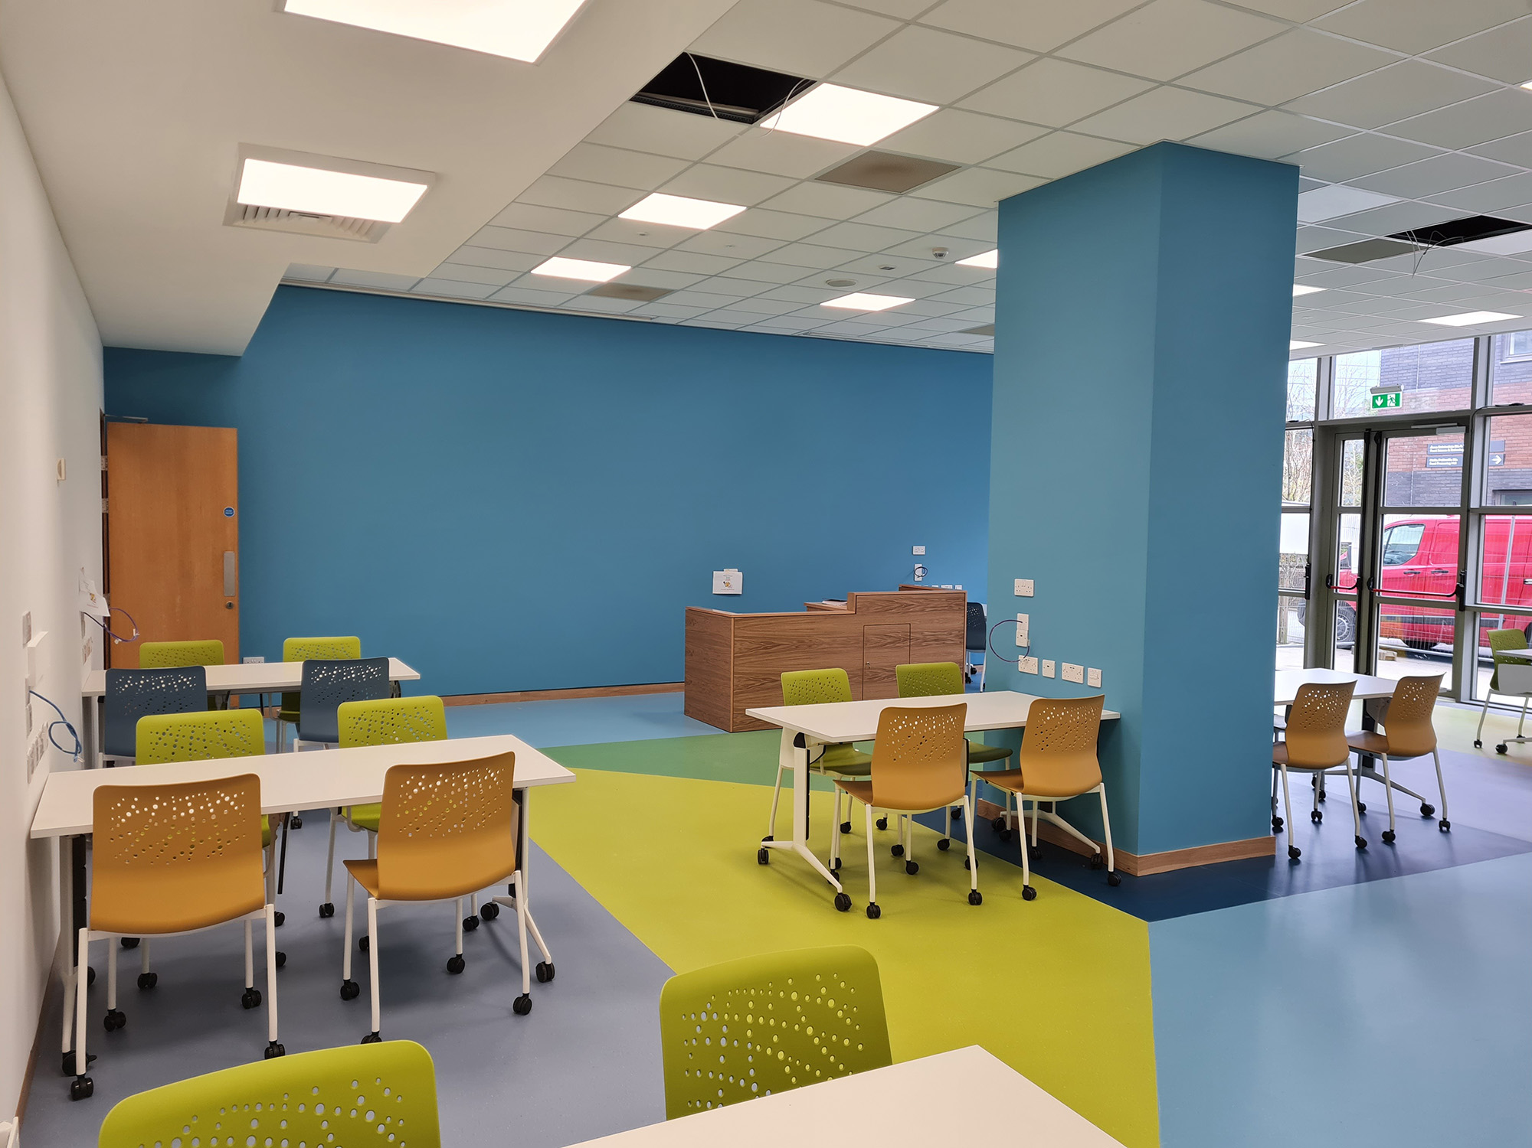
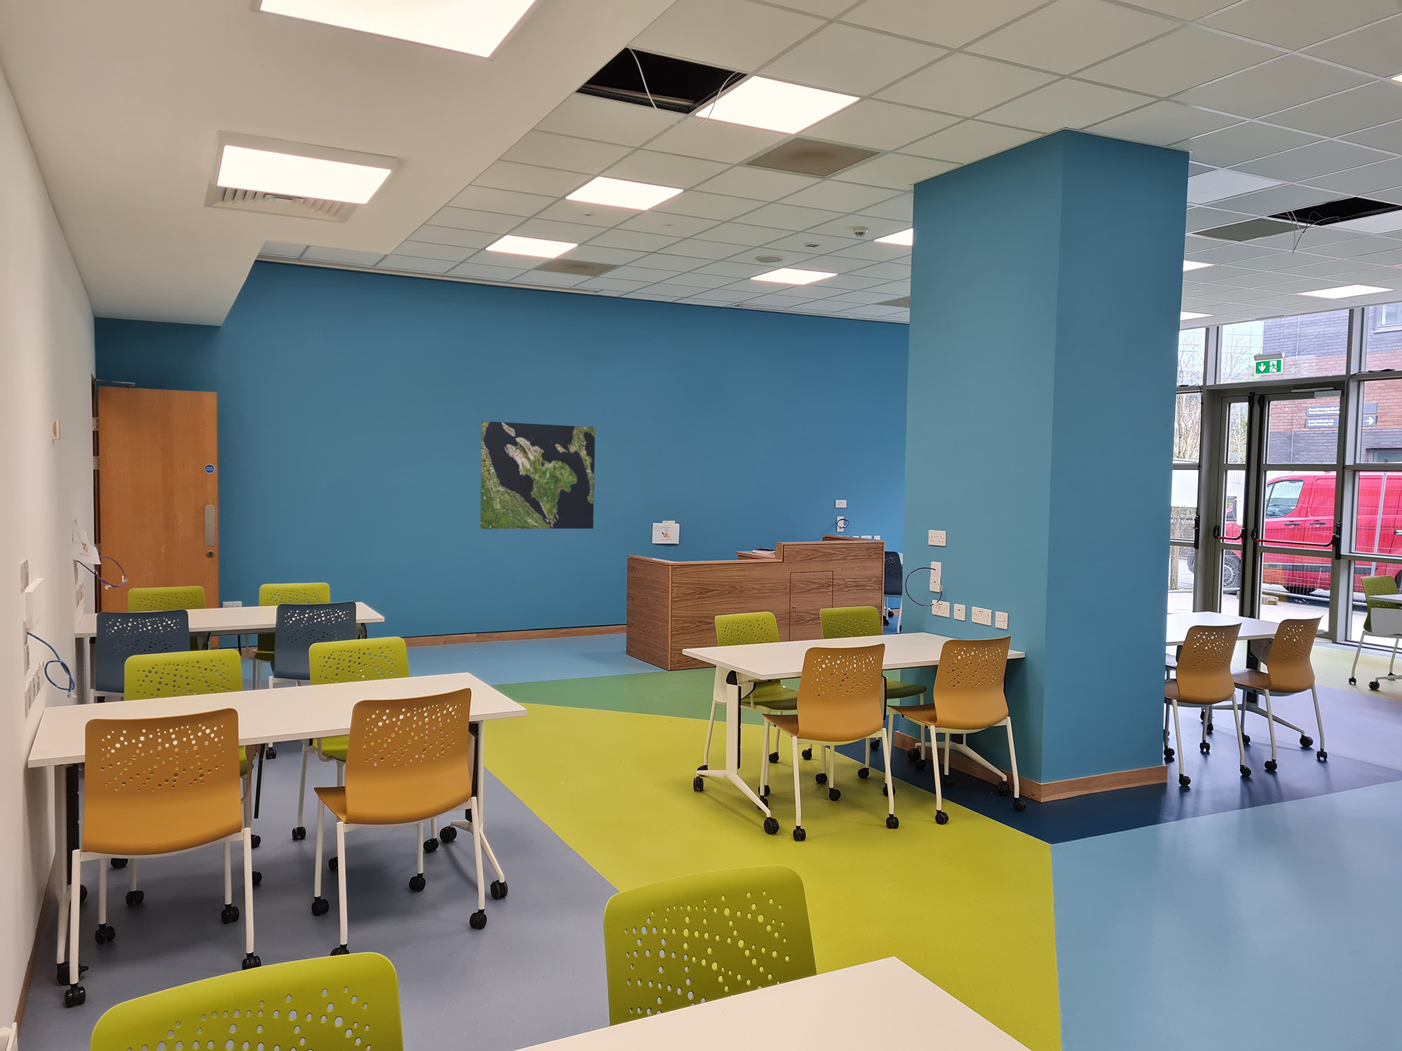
+ world map (539, 477)
